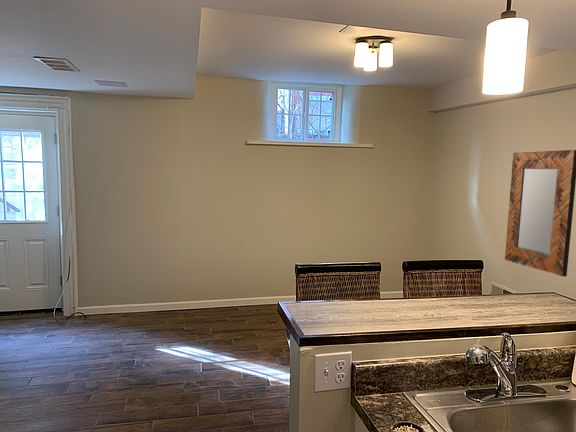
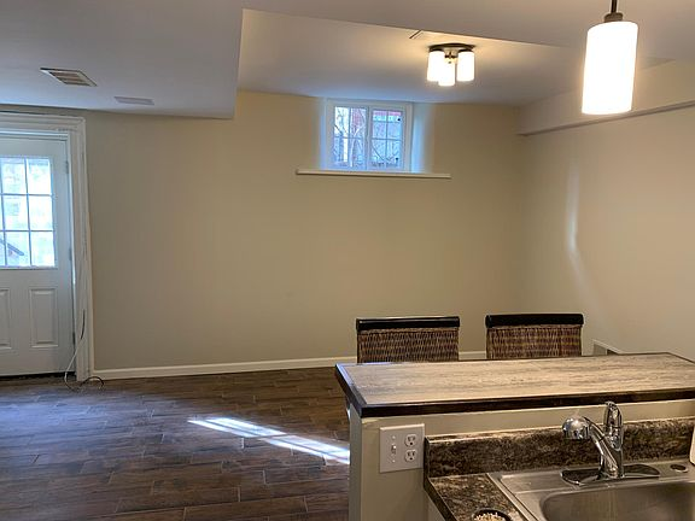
- home mirror (537, 210)
